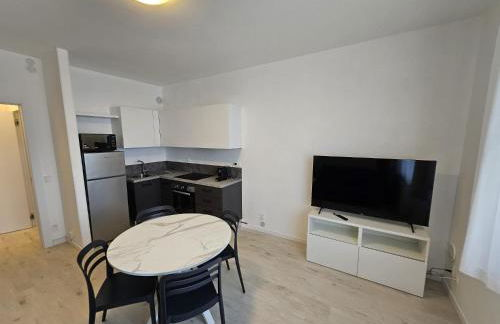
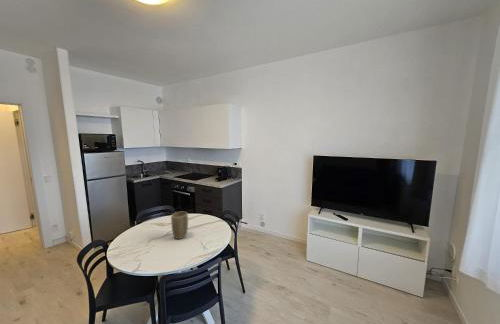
+ plant pot (180, 225)
